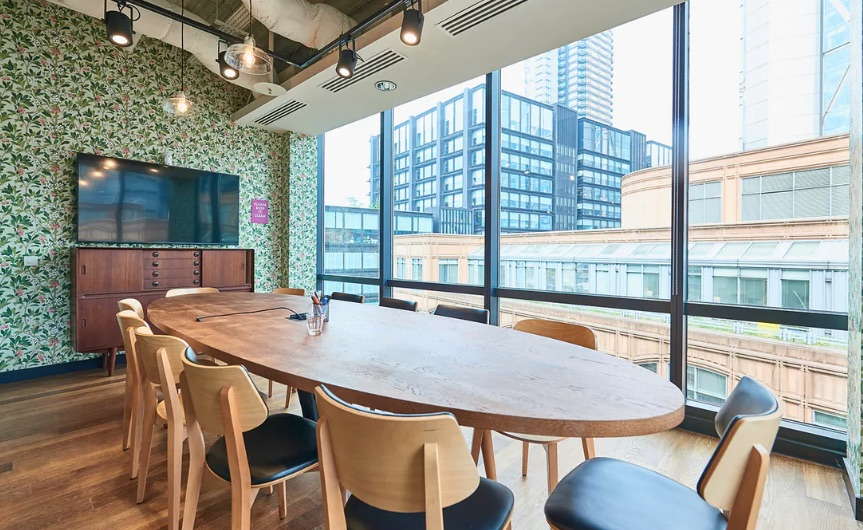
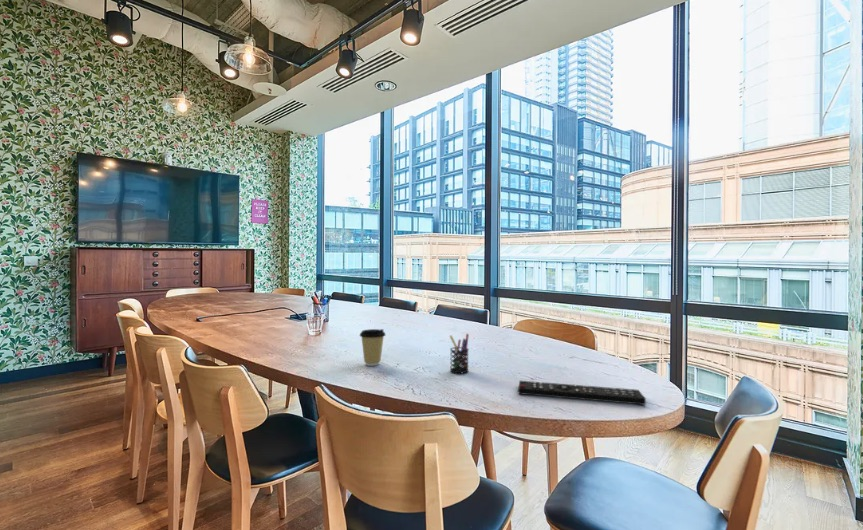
+ pen holder (461, 351)
+ remote control (577, 390)
+ coffee cup (372, 346)
